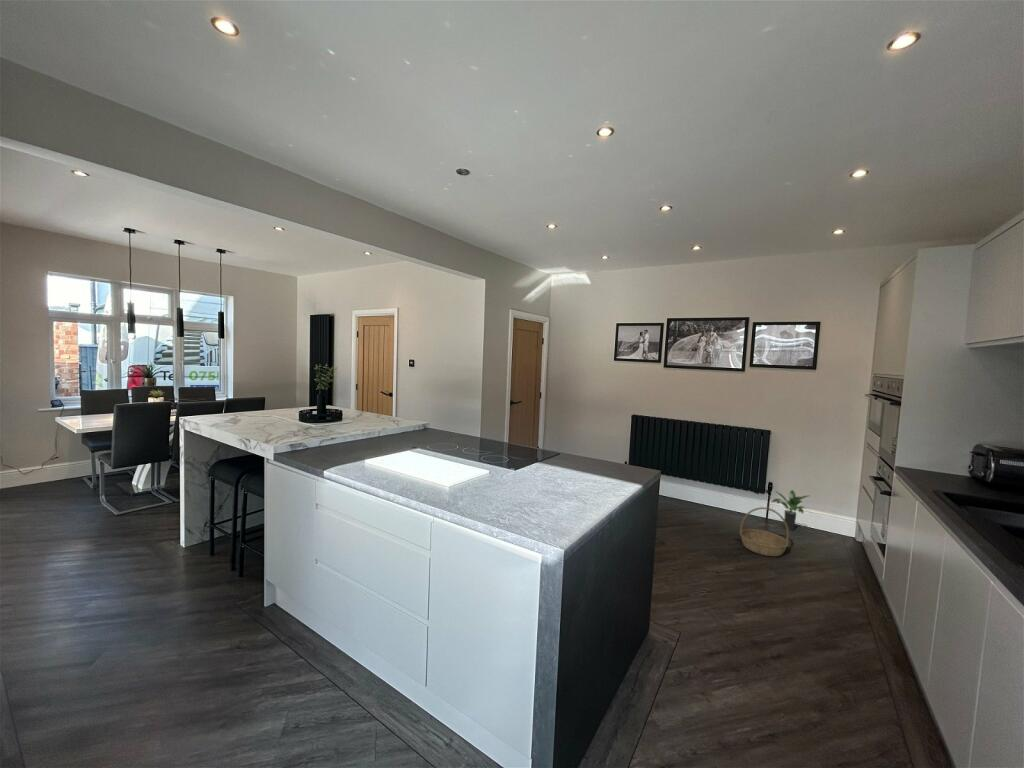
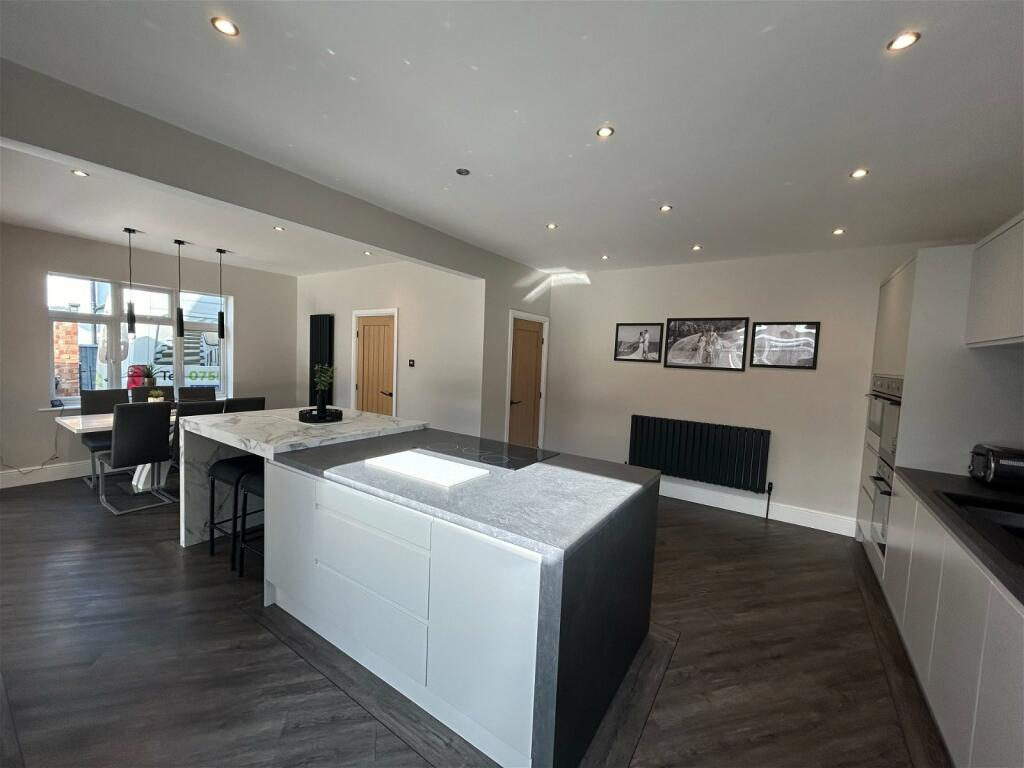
- potted plant (790, 509)
- basket (762, 530)
